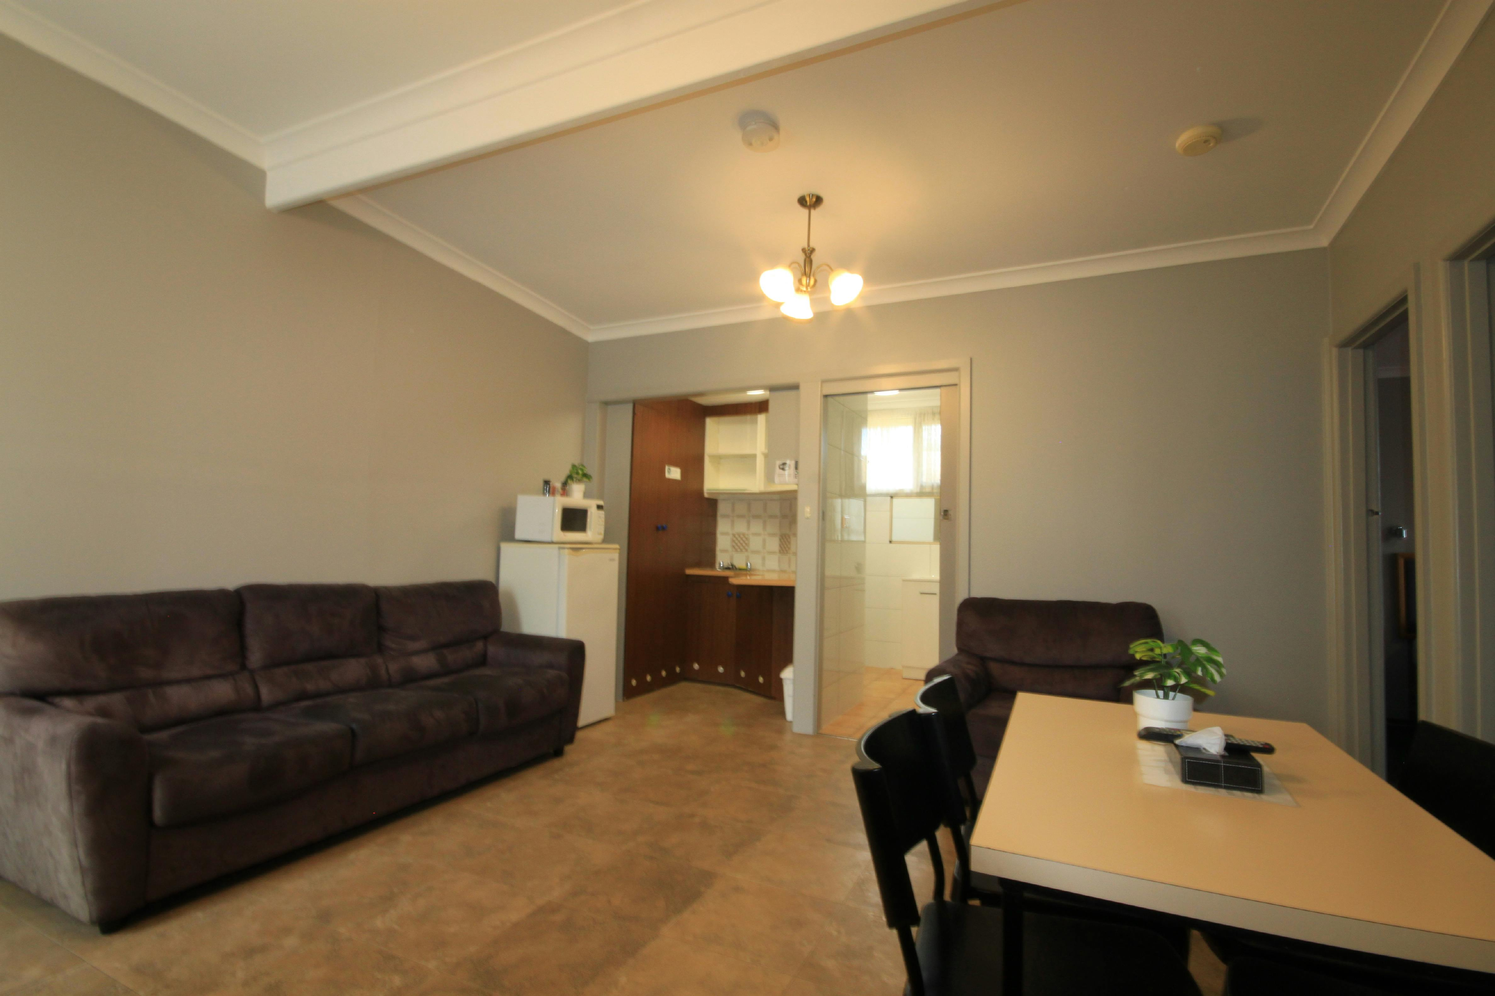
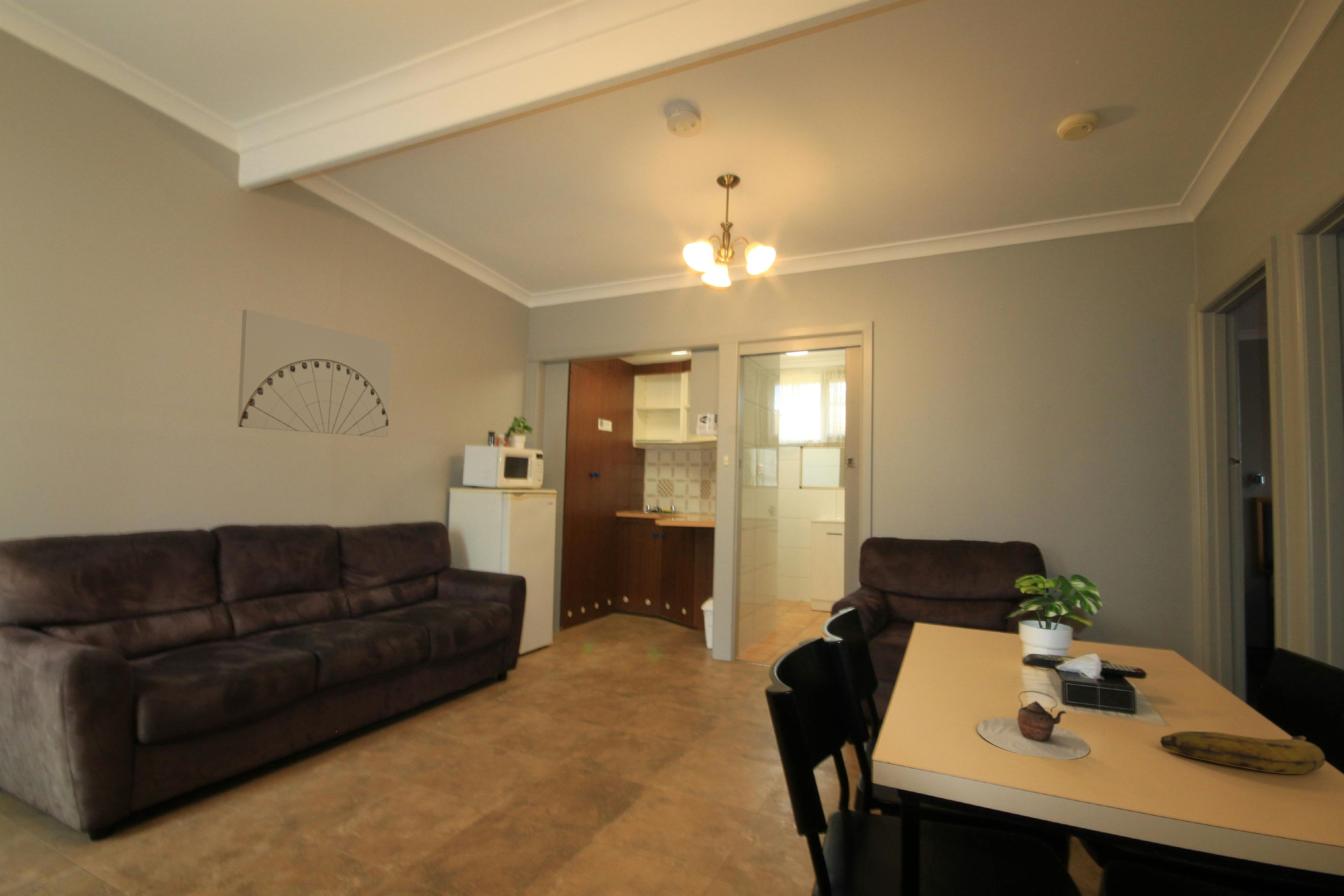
+ banana (1236, 739)
+ wall art (323, 380)
+ teapot (1031, 715)
